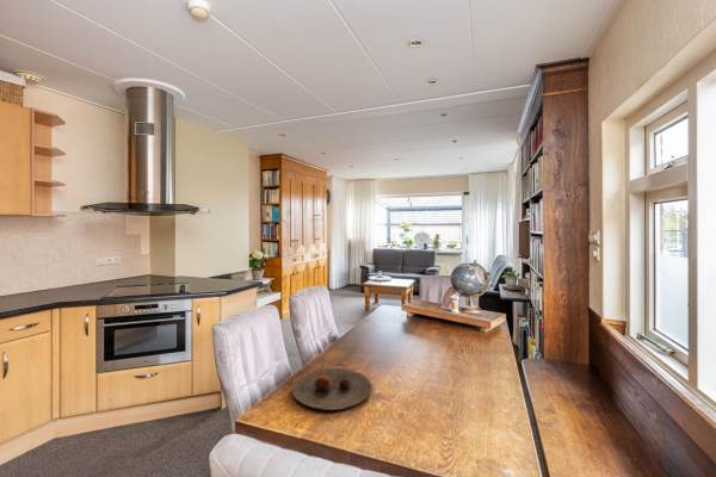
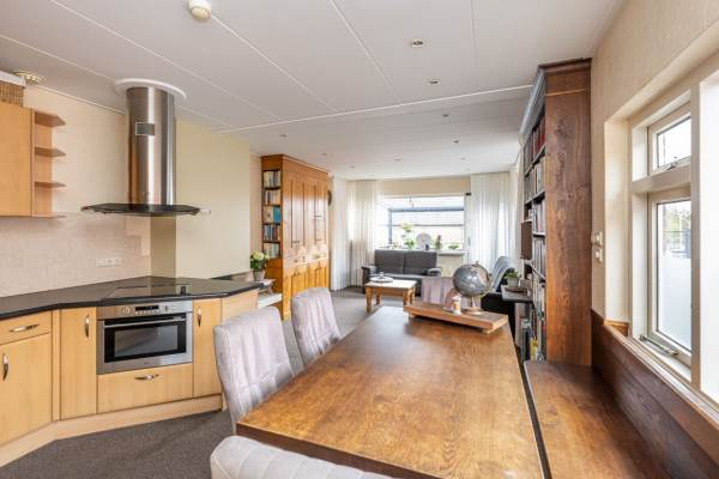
- plate (332, 383)
